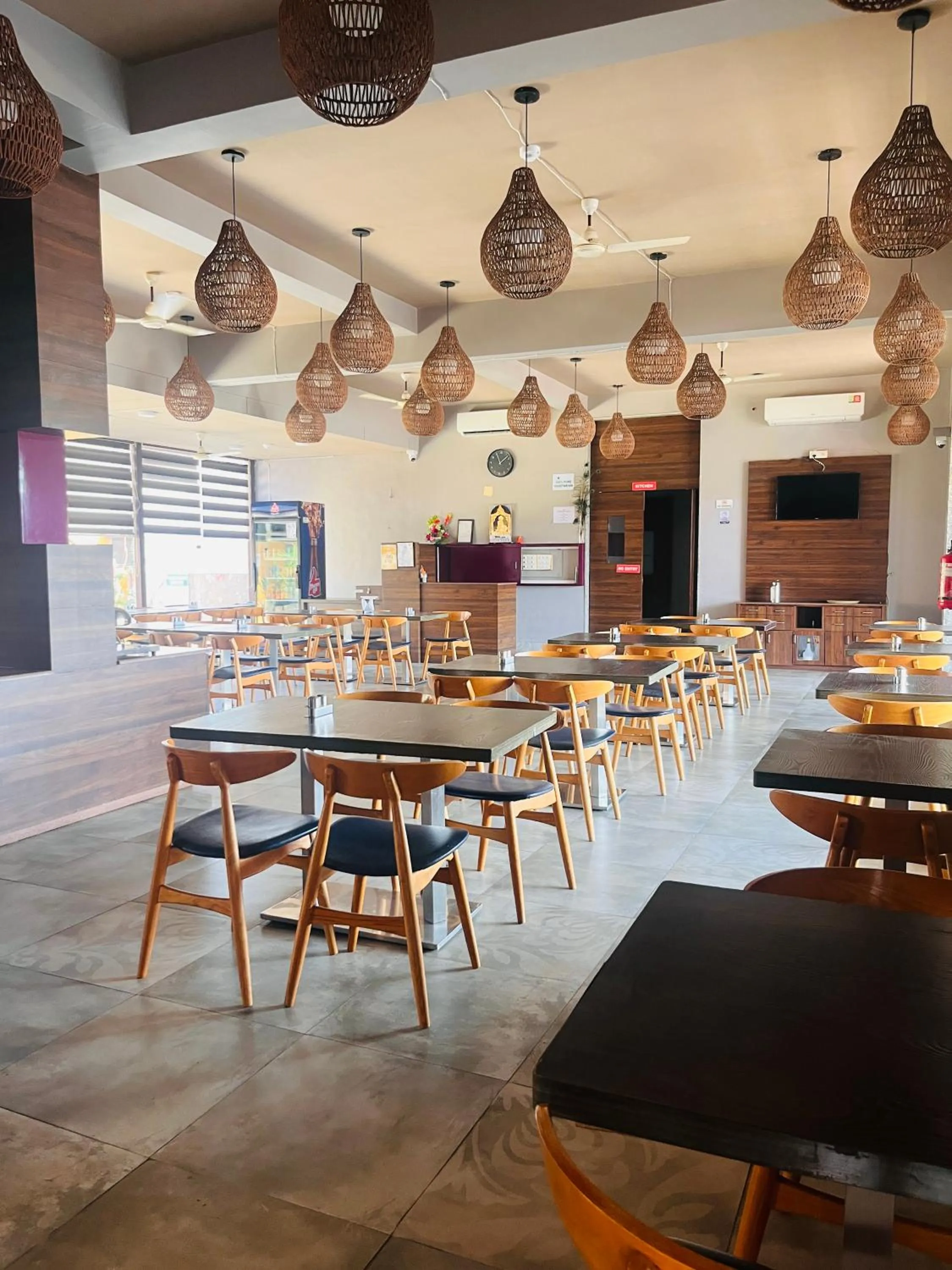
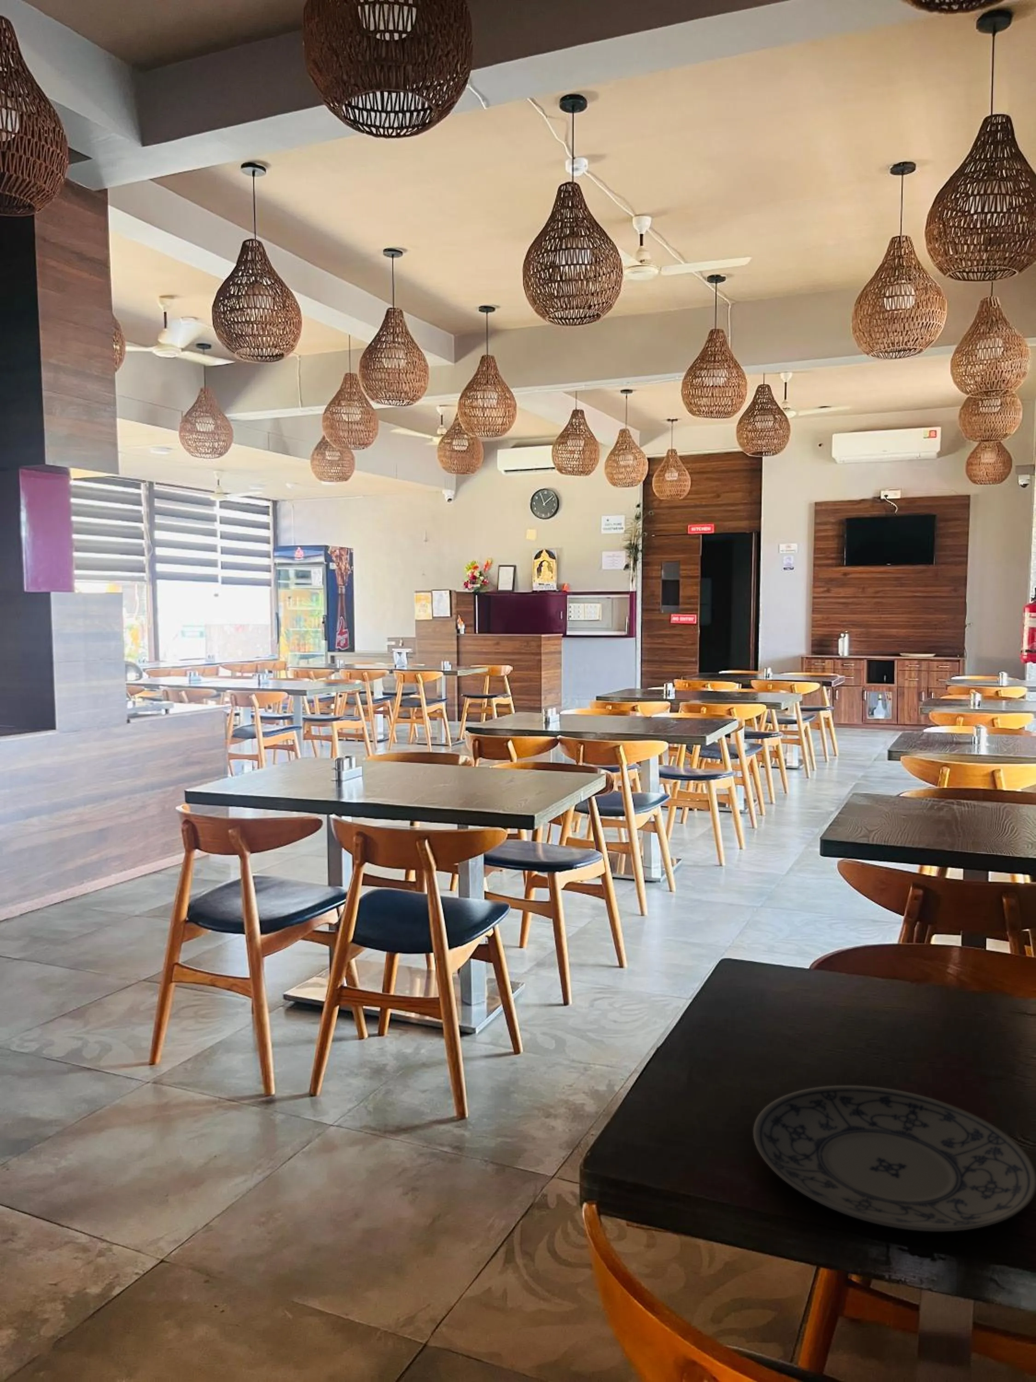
+ plate (888, 1160)
